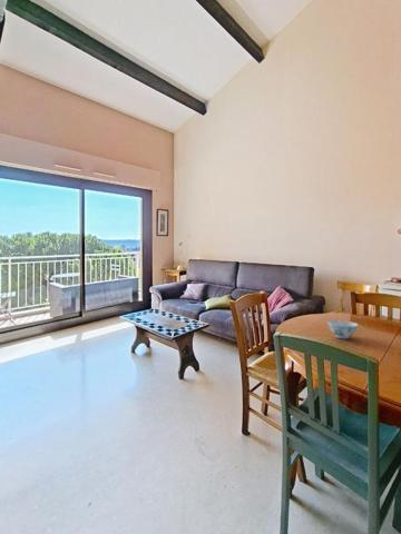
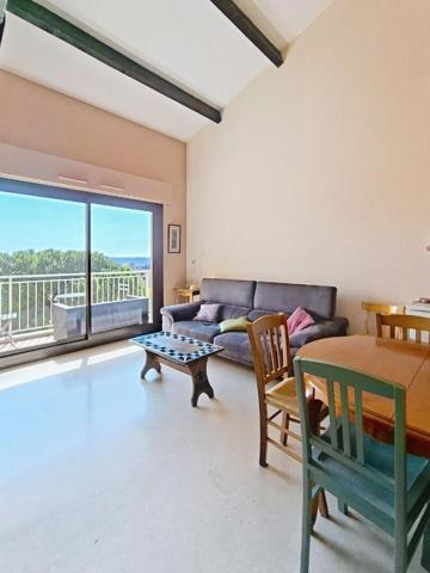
- chinaware (342, 329)
